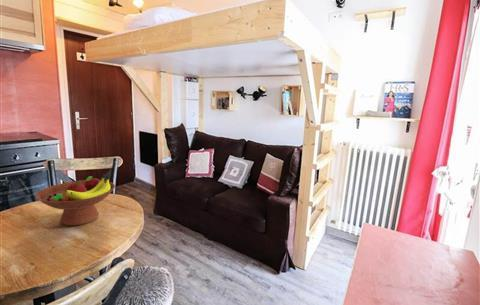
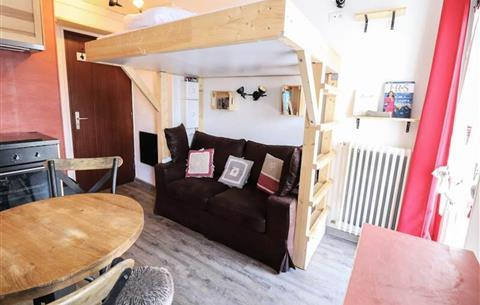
- fruit bowl (78, 198)
